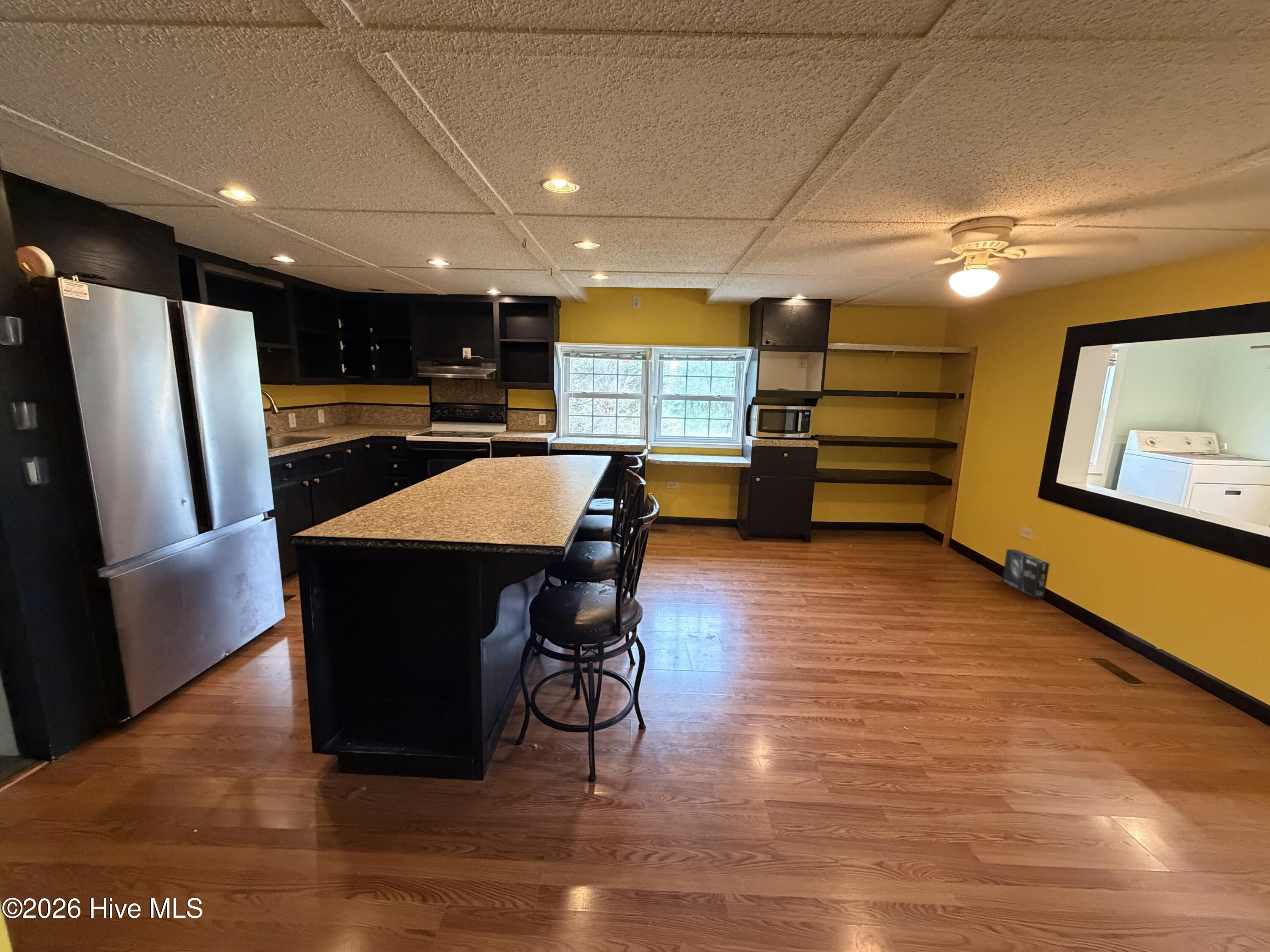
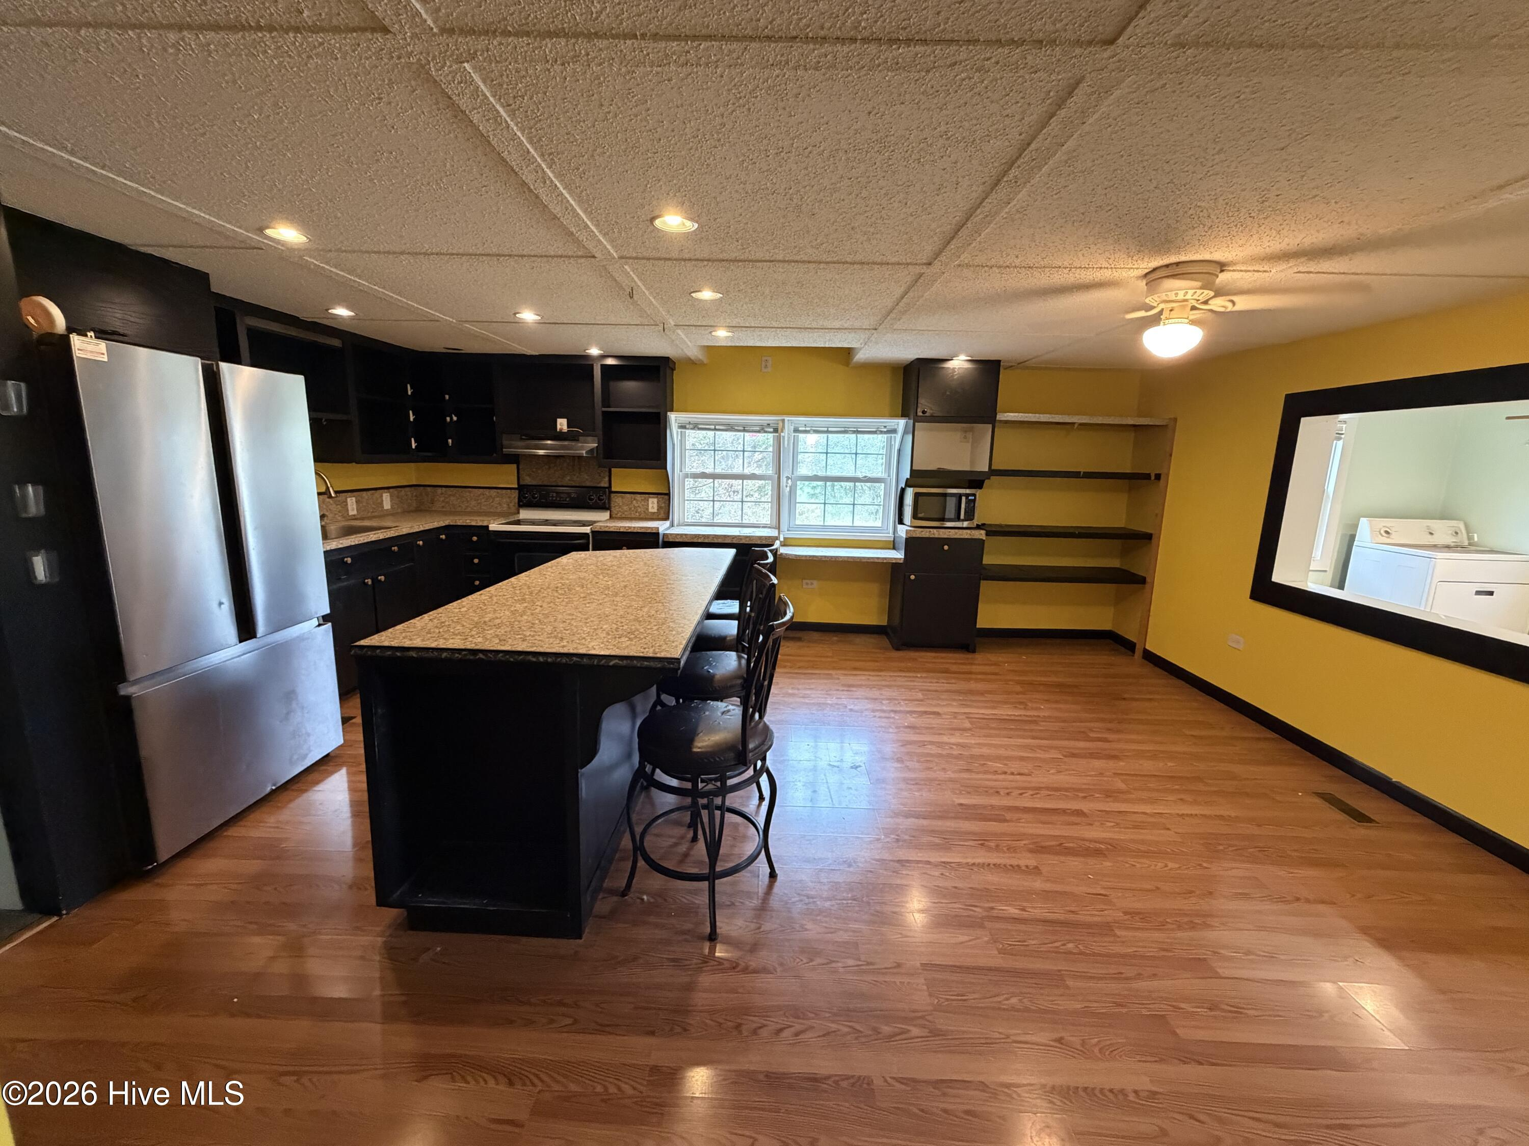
- box (1024, 572)
